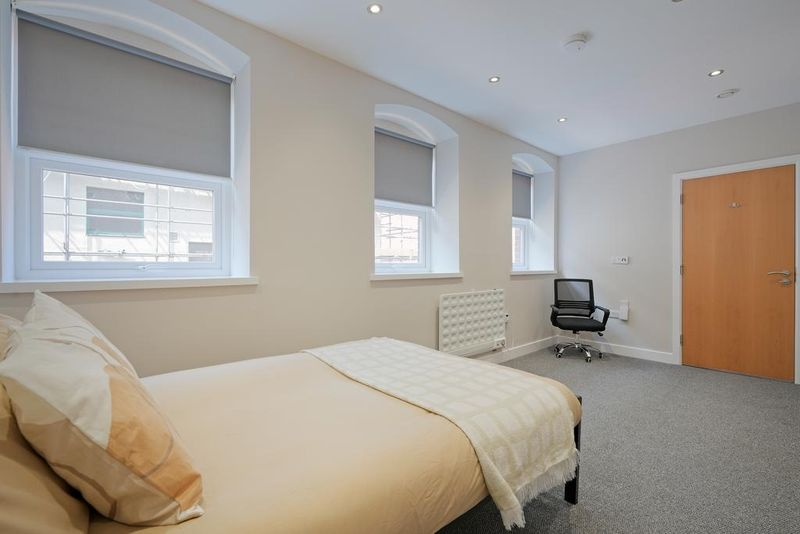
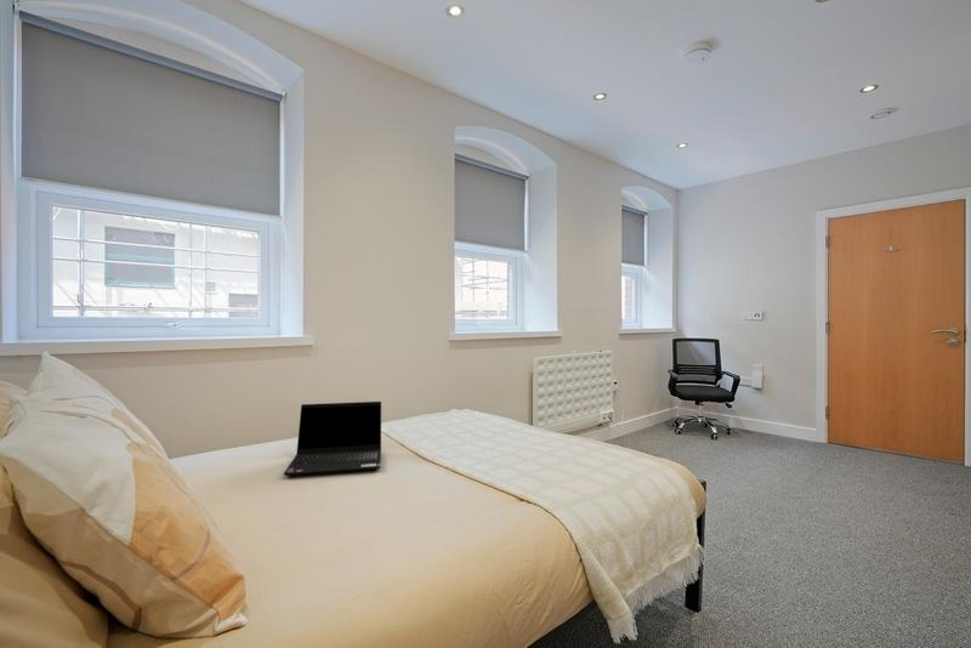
+ laptop computer (337, 434)
